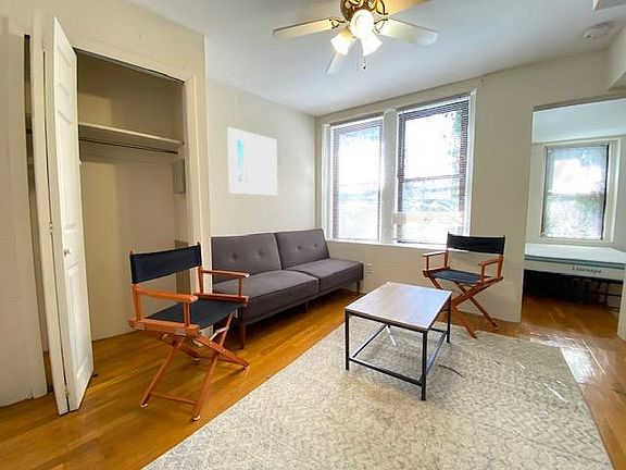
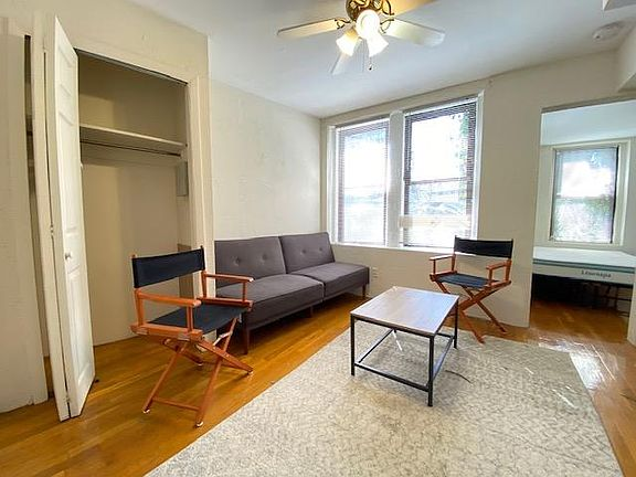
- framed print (254, 164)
